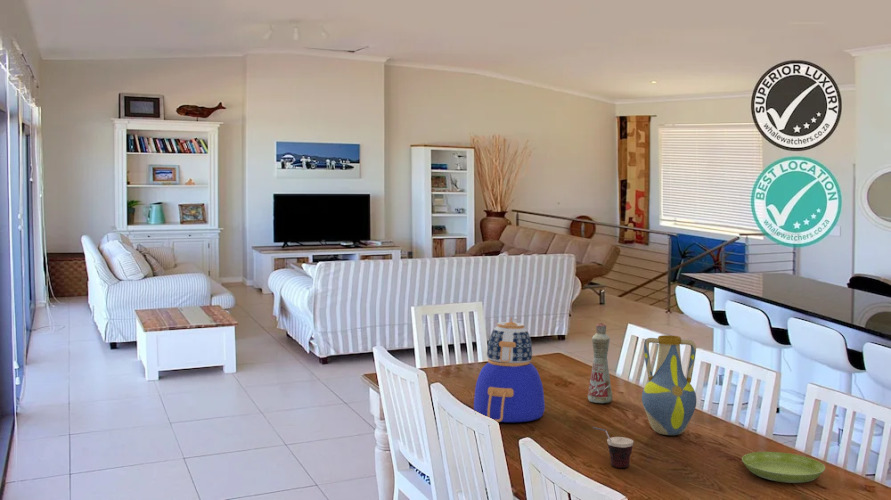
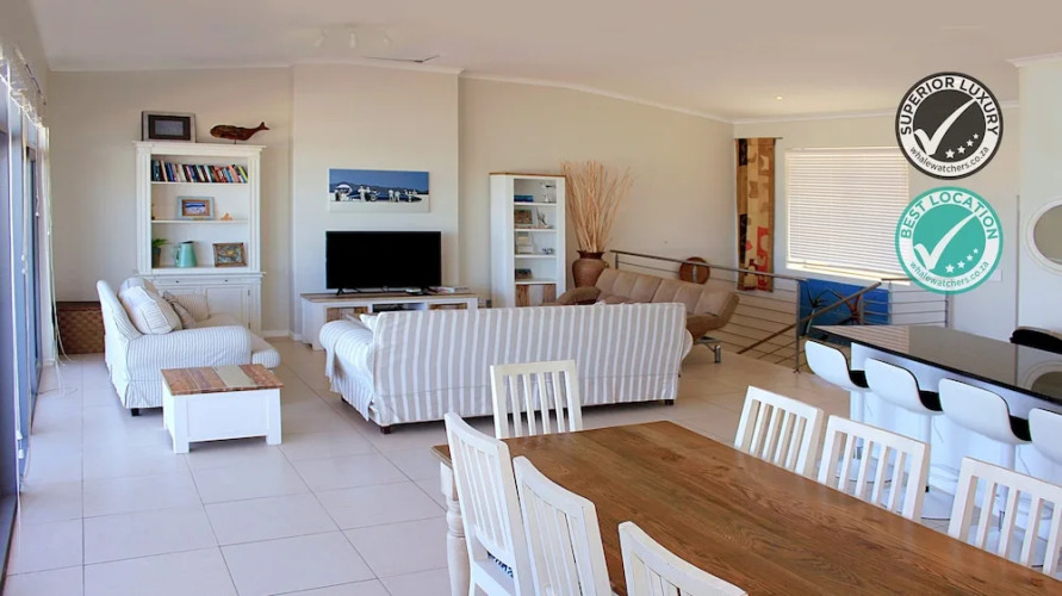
- saucer (782, 468)
- teapot (510, 365)
- vase (669, 384)
- bottle (600, 362)
- cup (611, 445)
